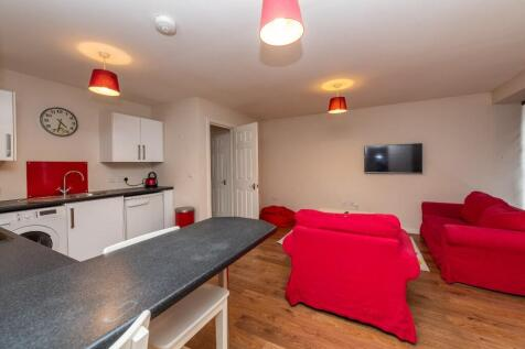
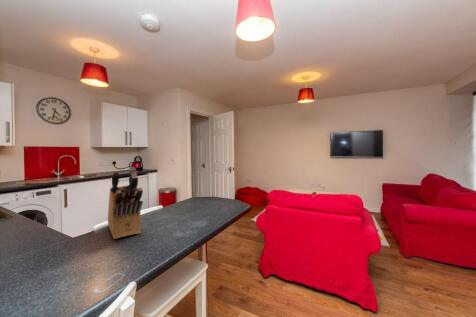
+ knife block (123, 199)
